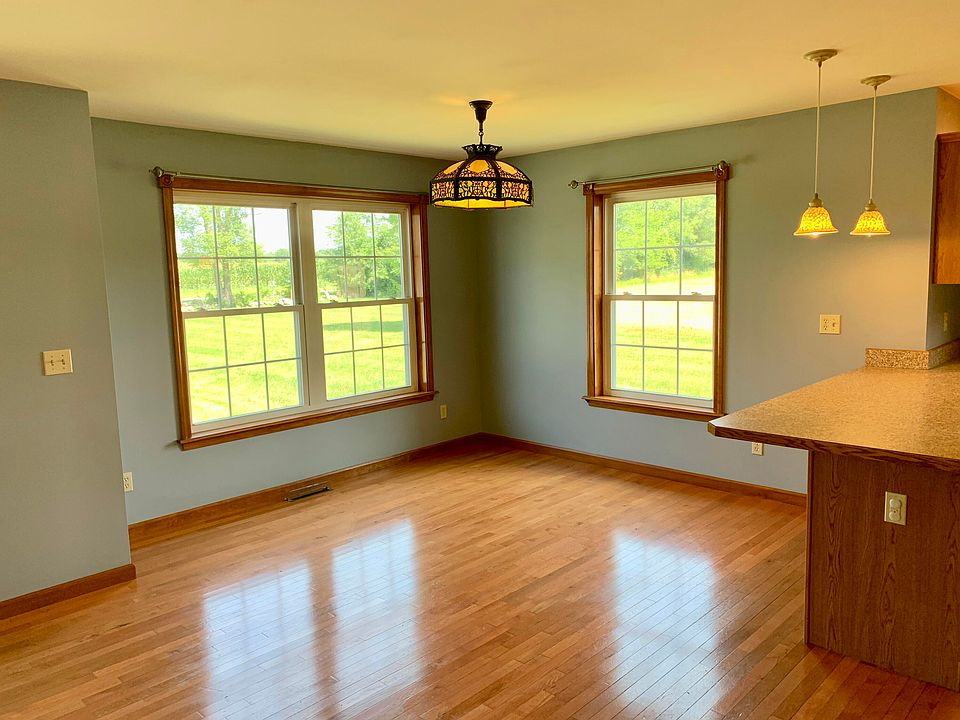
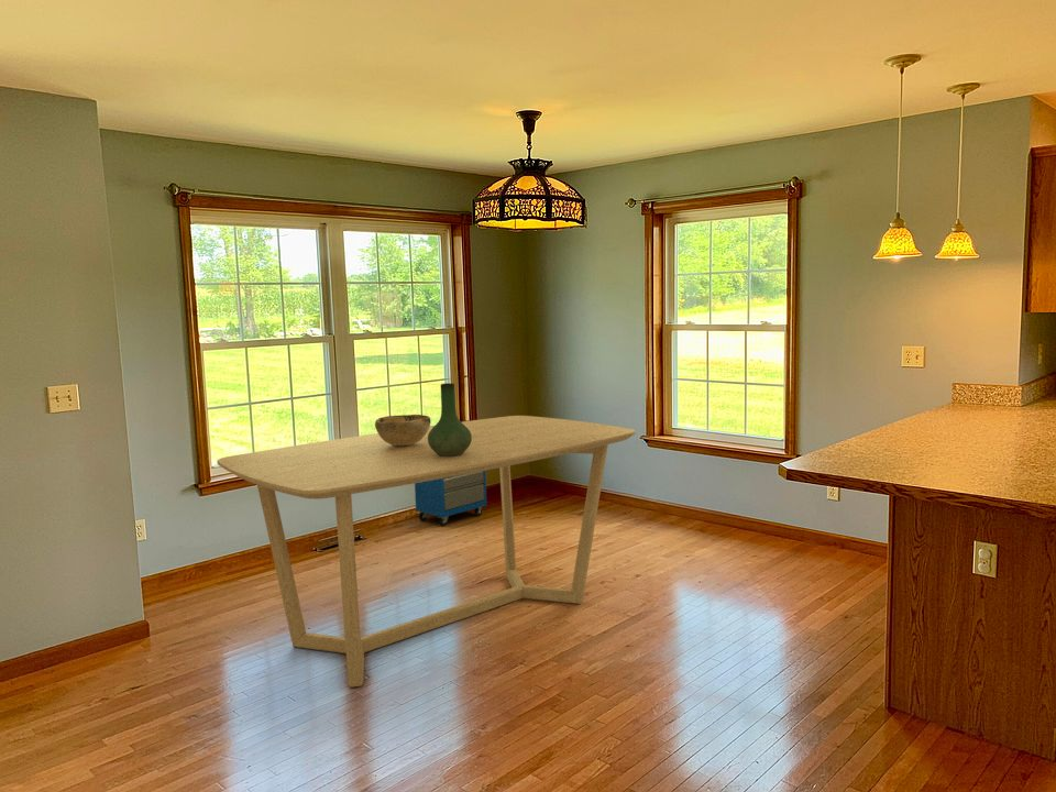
+ dining table (431, 480)
+ vase (449, 418)
+ decorative bowl (403, 430)
+ cabinet (448, 477)
